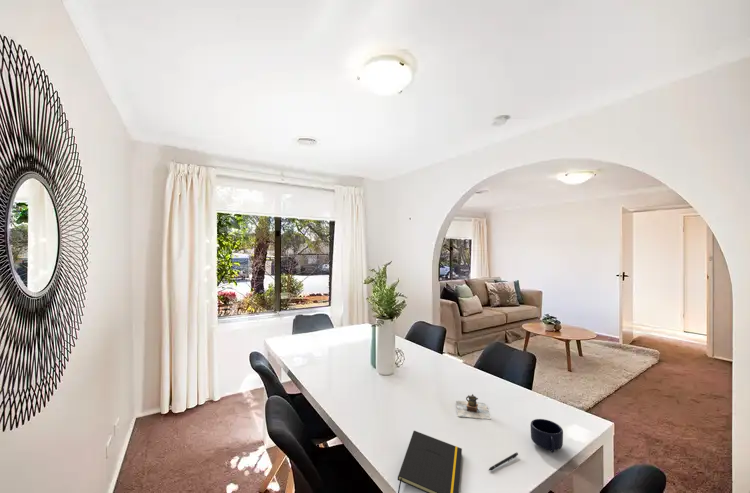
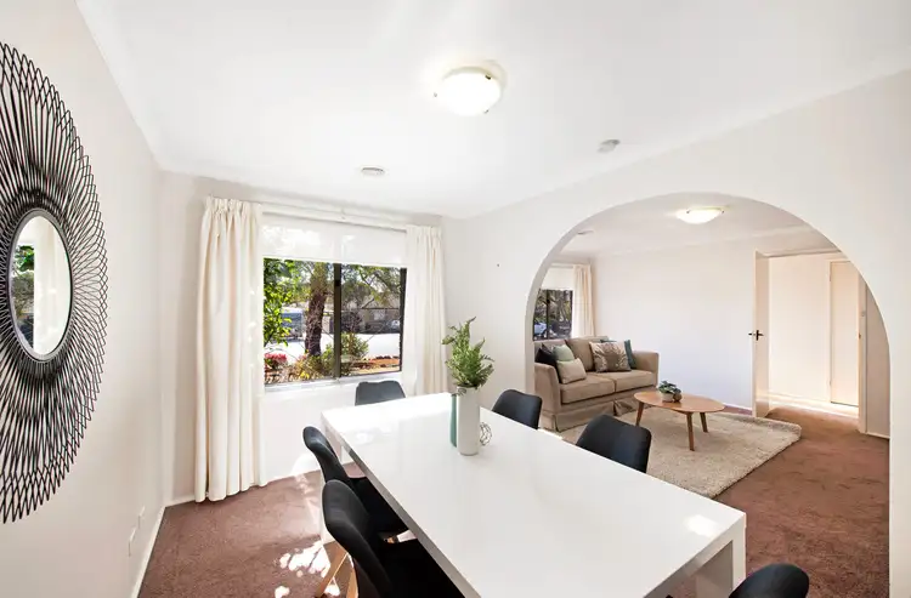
- notepad (432, 463)
- pen (503, 461)
- teapot (472, 402)
- mug (547, 437)
